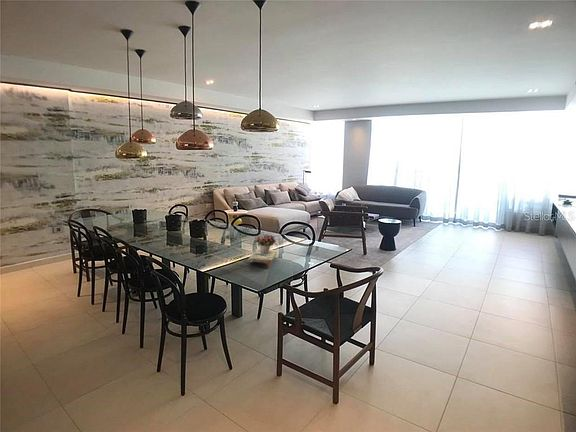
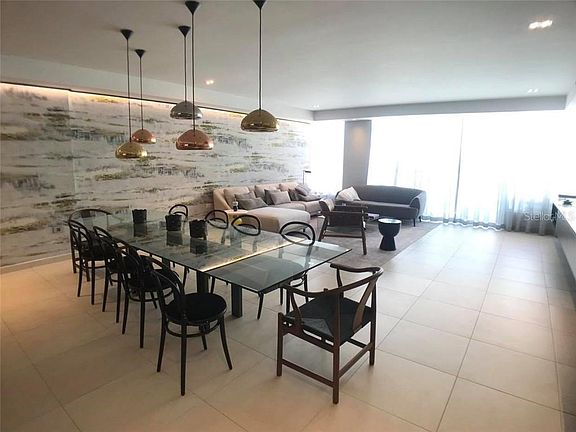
- flower arrangement (263, 247)
